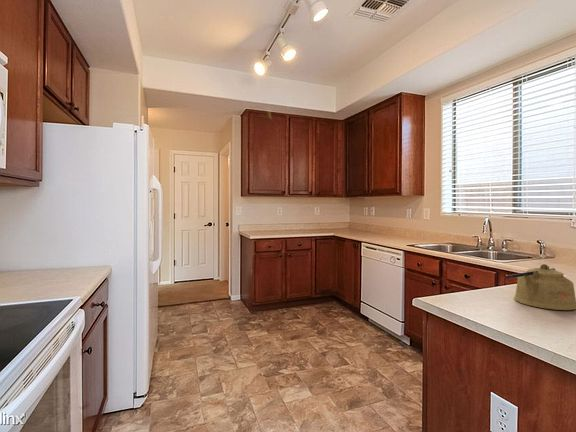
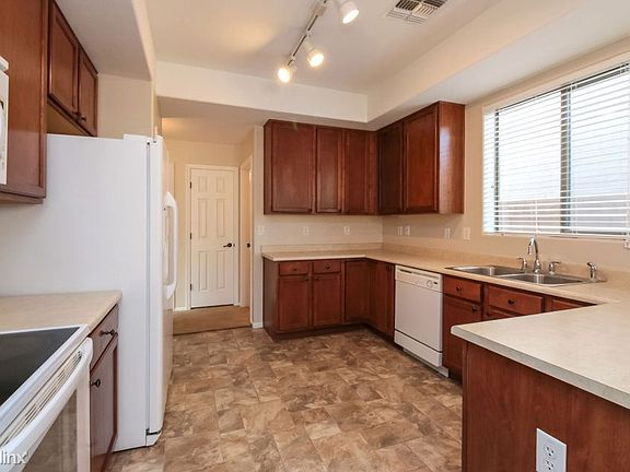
- kettle (540, 283)
